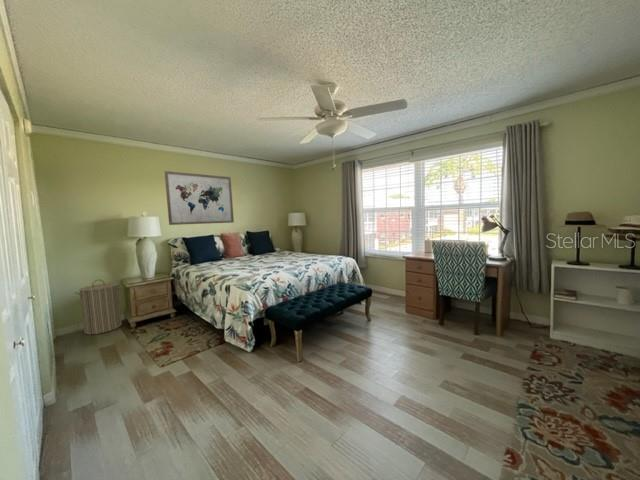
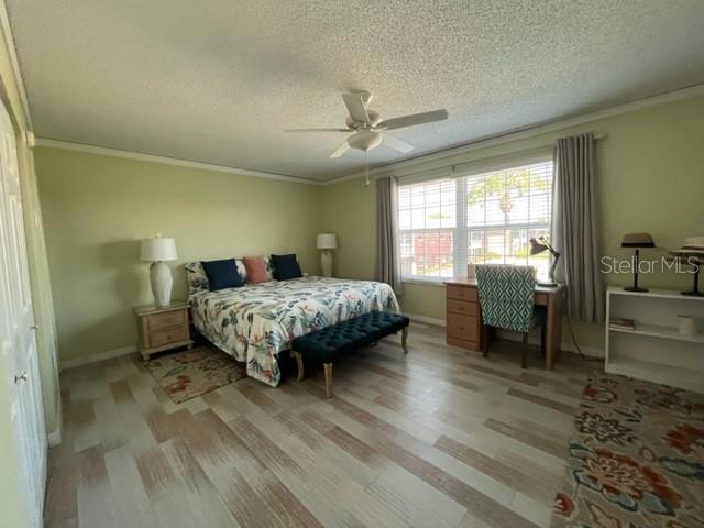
- laundry hamper (101, 304)
- wall art (202, 199)
